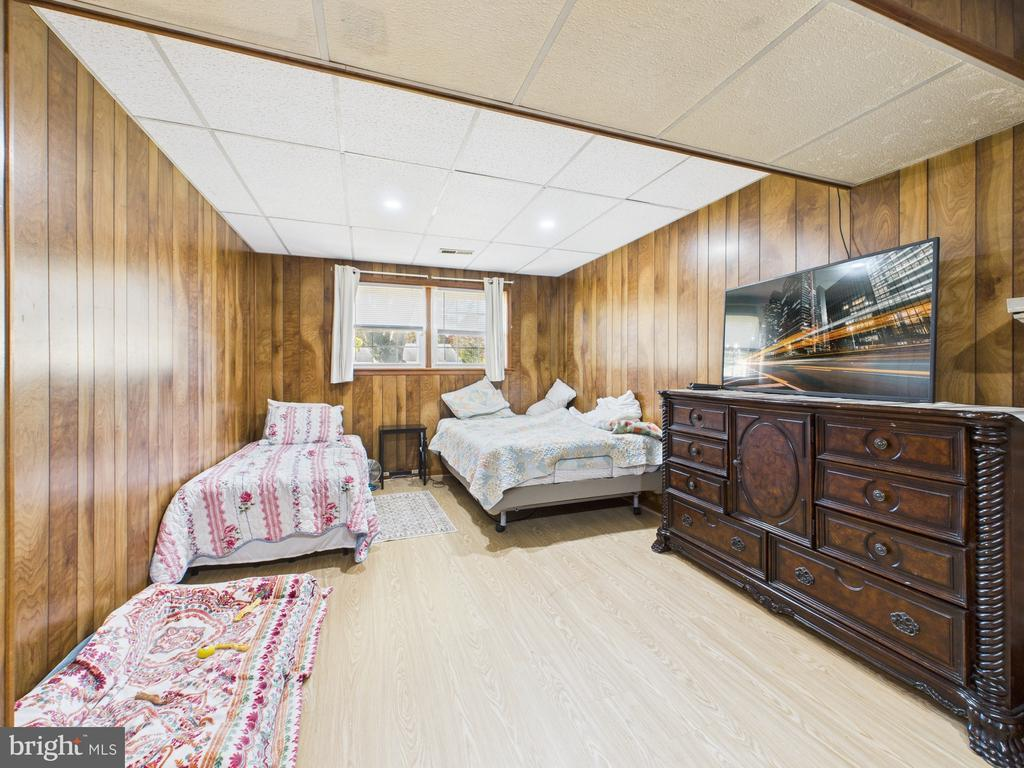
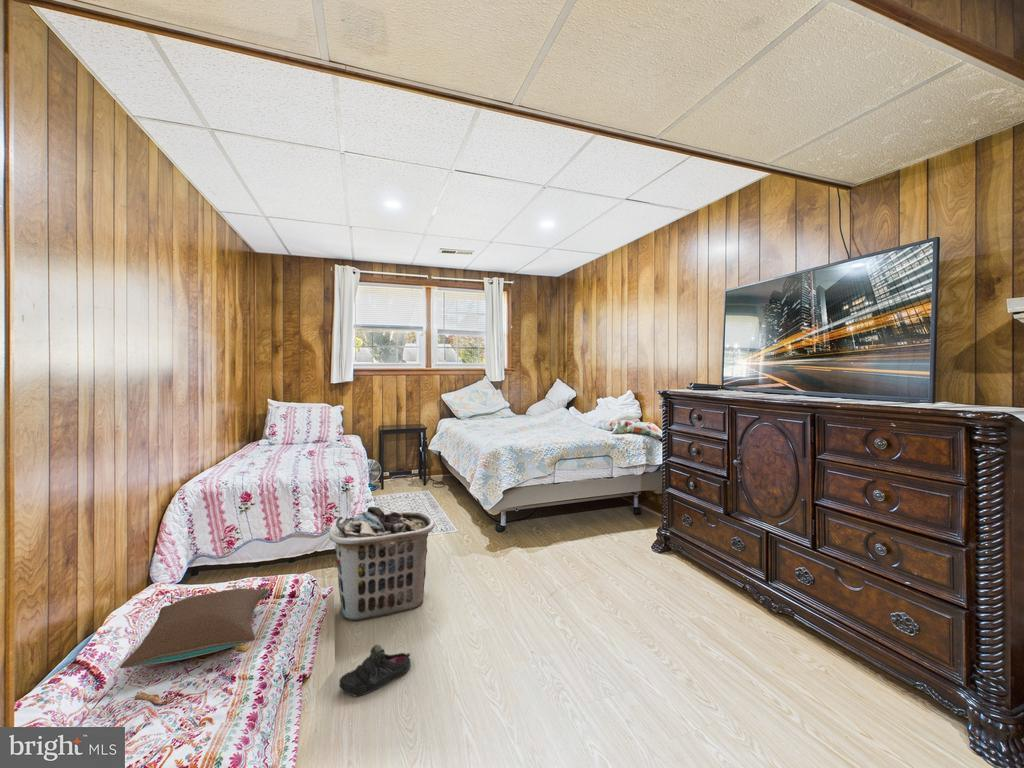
+ shoe (376, 666)
+ pillow (205, 622)
+ clothes hamper (383, 555)
